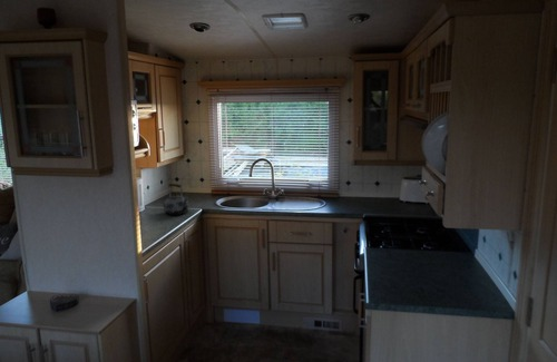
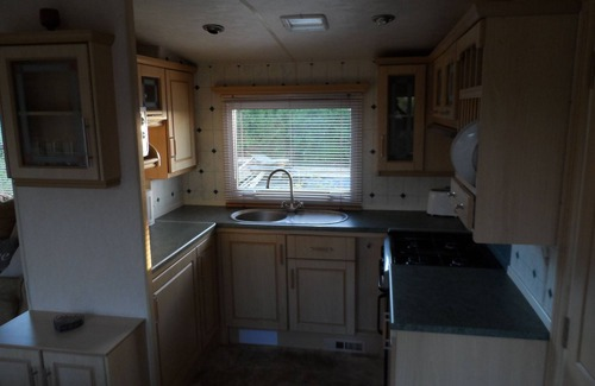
- kettle (177, 198)
